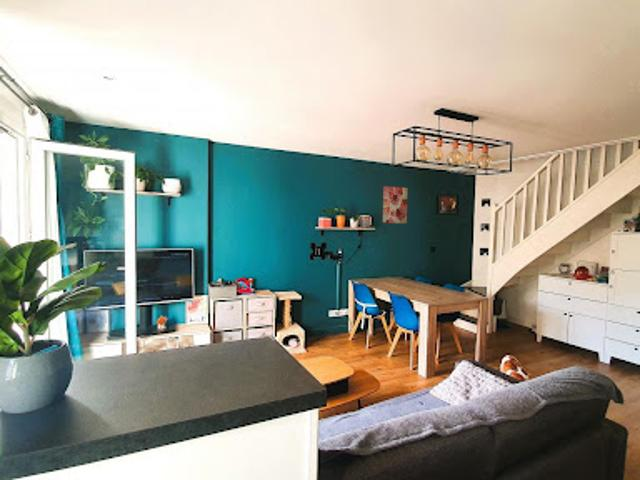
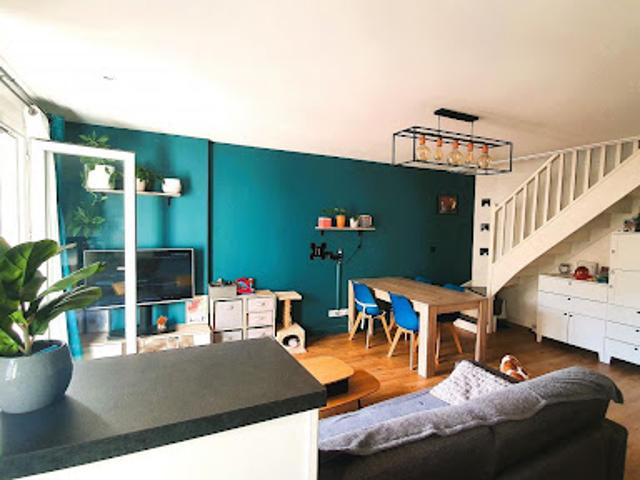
- wall art (395, 205)
